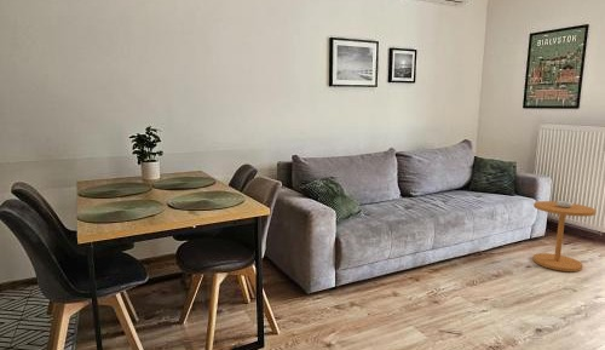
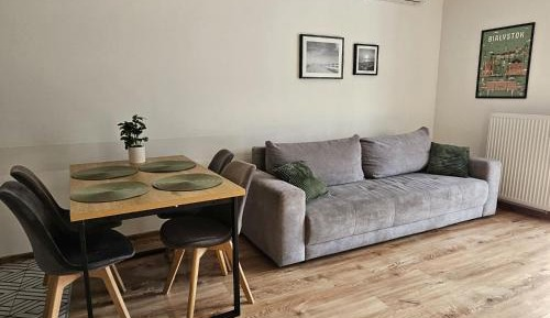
- side table (560, 233)
